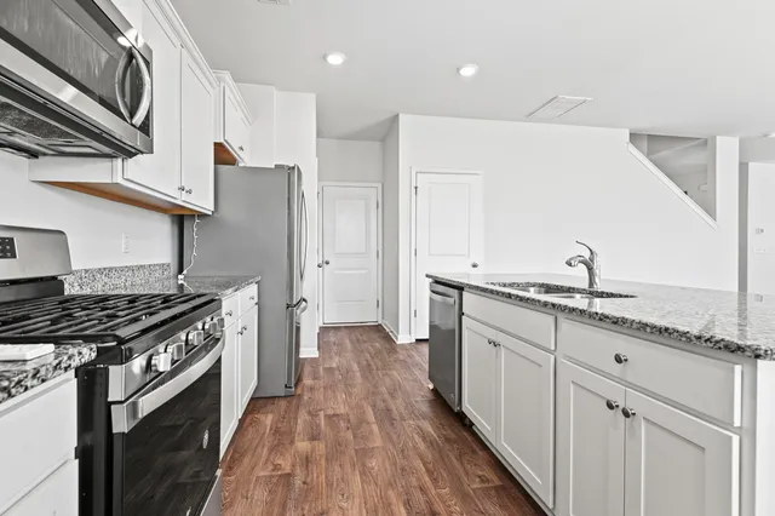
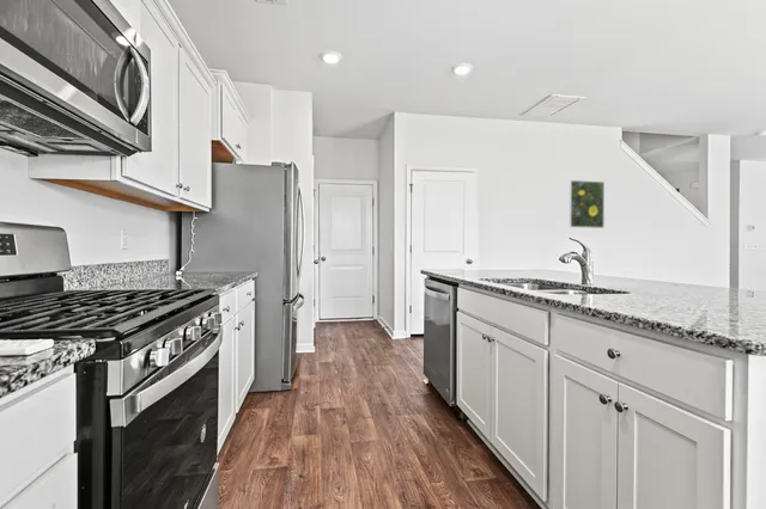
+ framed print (586, 204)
